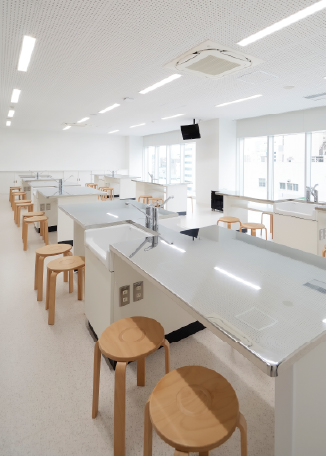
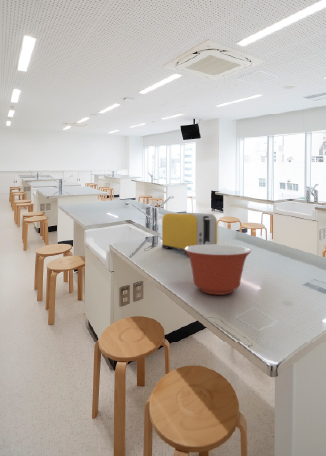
+ mixing bowl (216, 269)
+ toaster (189, 231)
